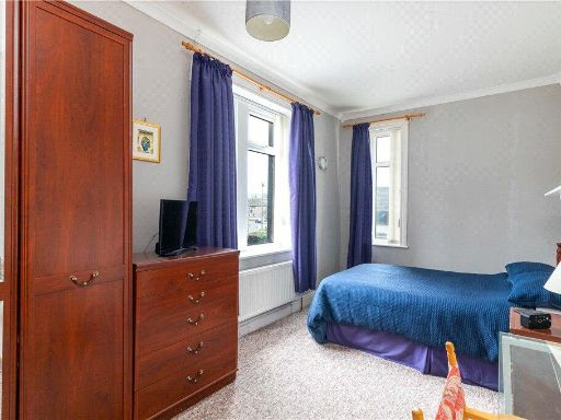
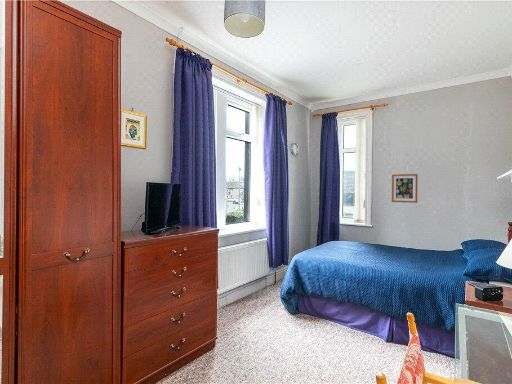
+ wall art (404, 188)
